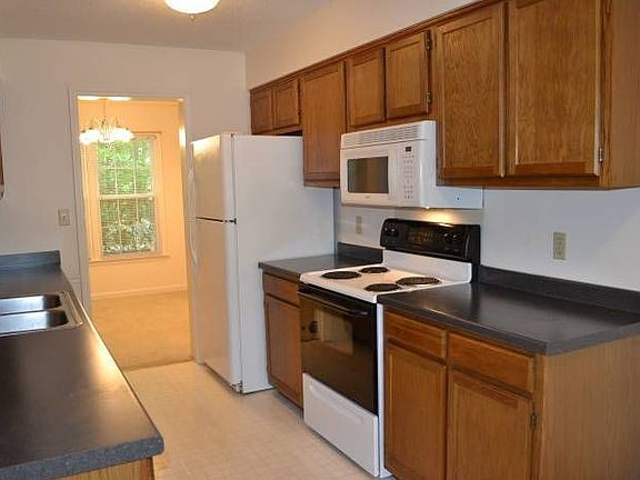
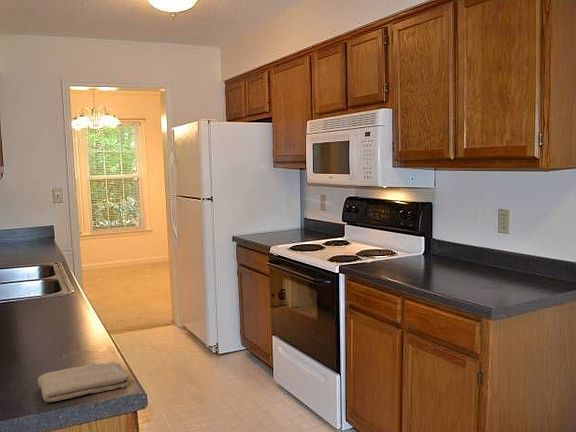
+ washcloth (84, 379)
